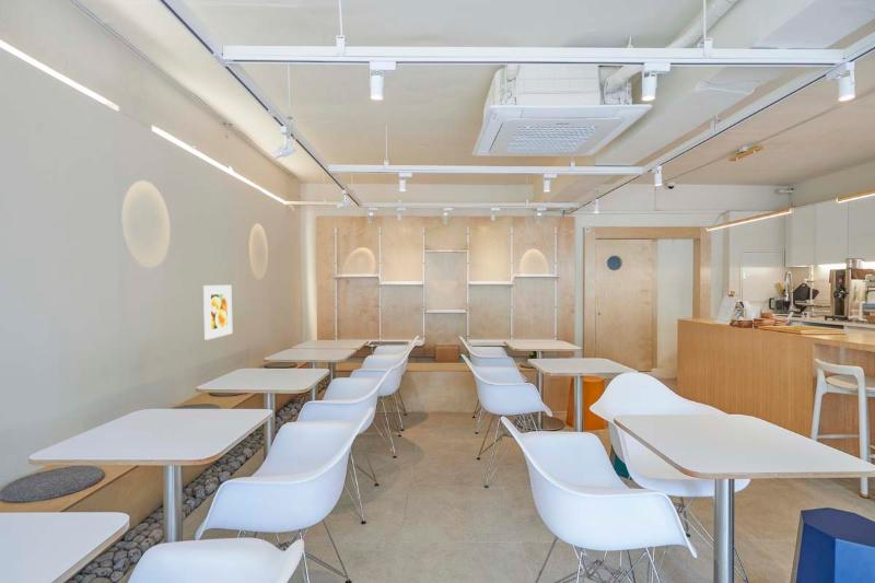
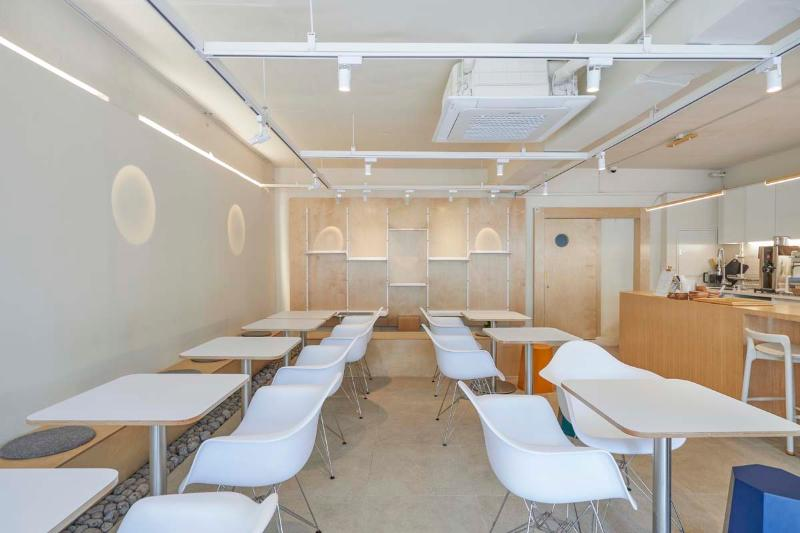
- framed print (219, 311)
